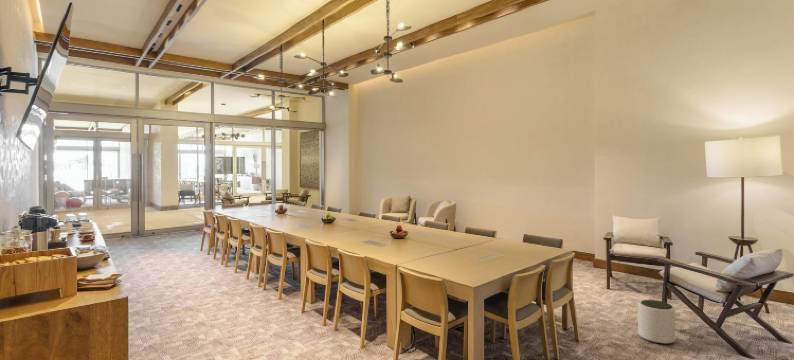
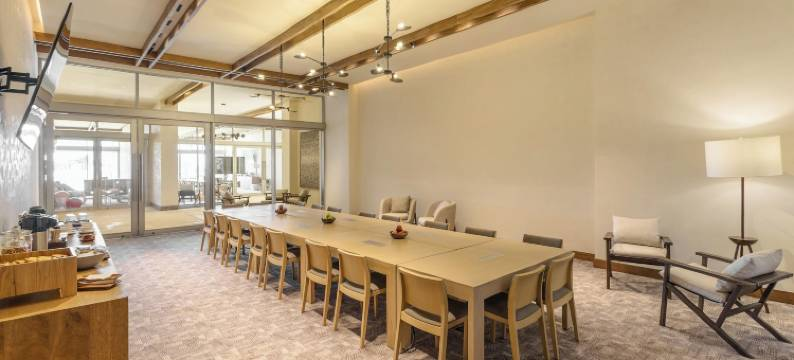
- plant pot (656, 321)
